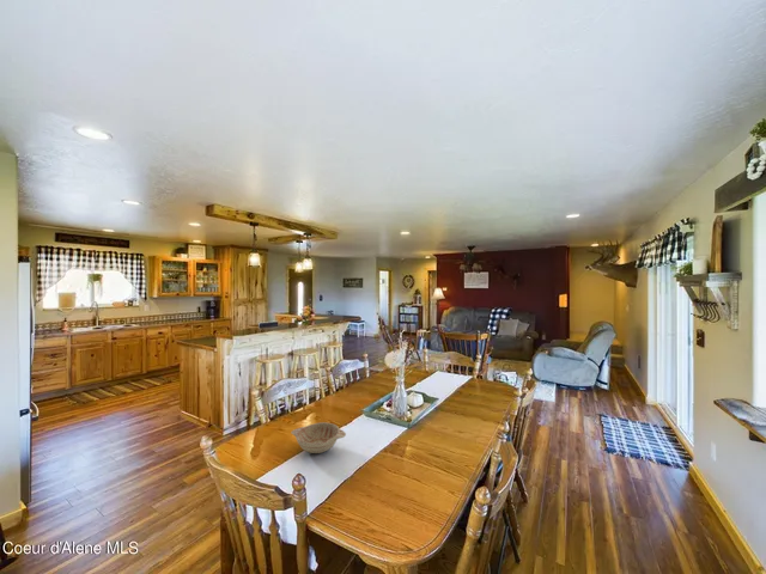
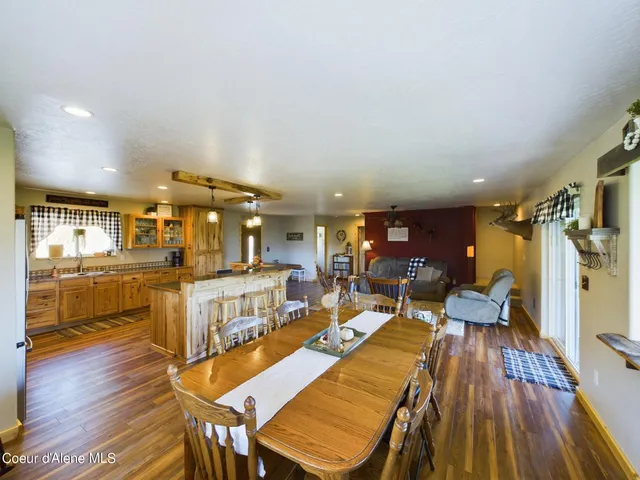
- decorative bowl (317, 439)
